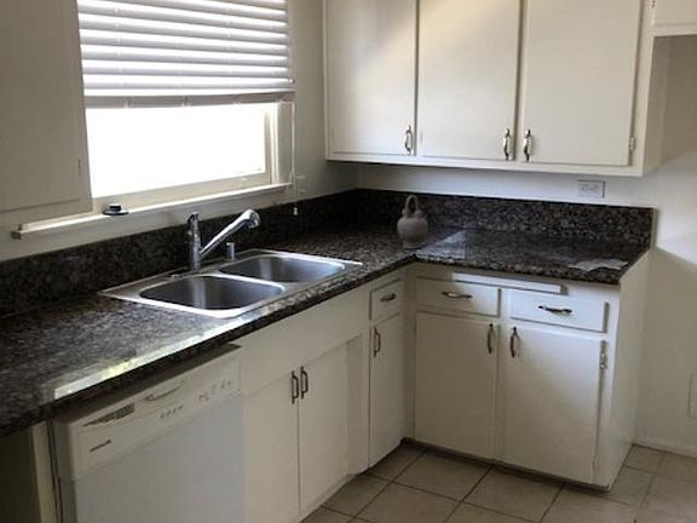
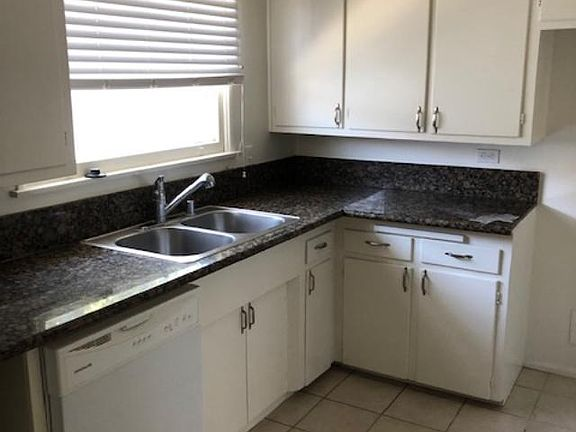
- teapot (414, 220)
